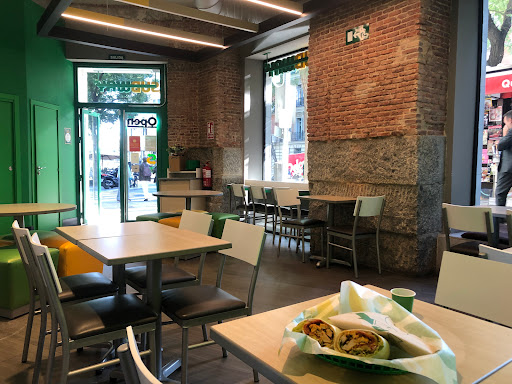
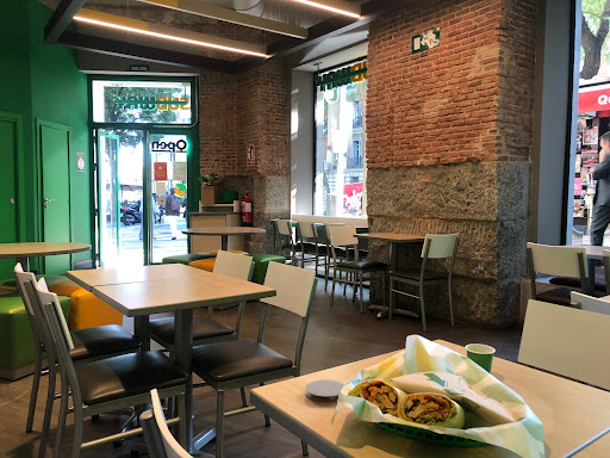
+ coaster (325, 390)
